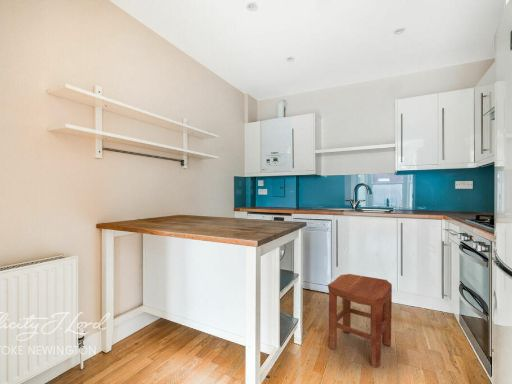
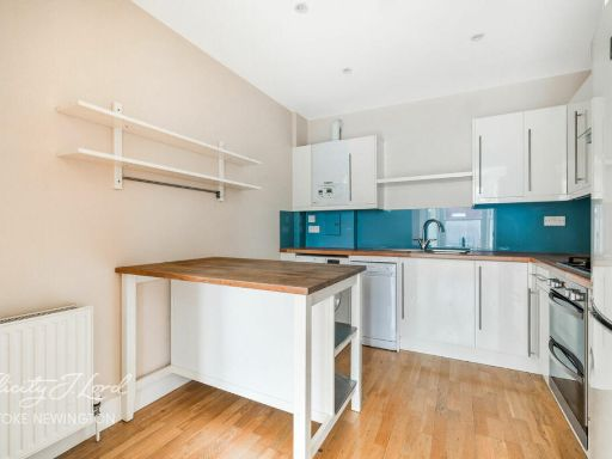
- stool (359, 314)
